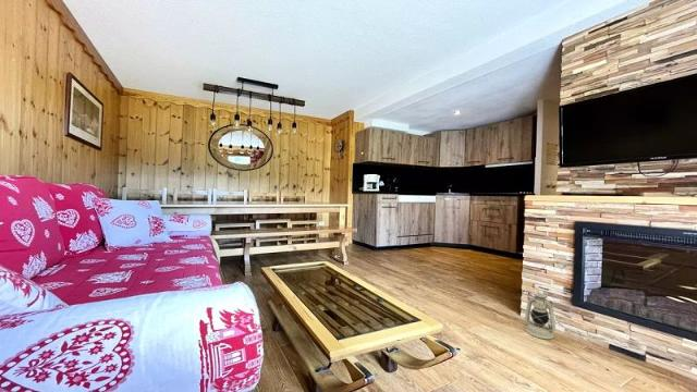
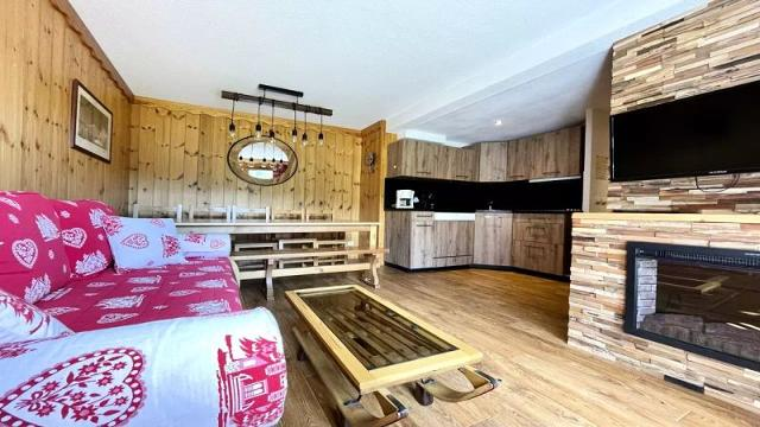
- lantern (539, 309)
